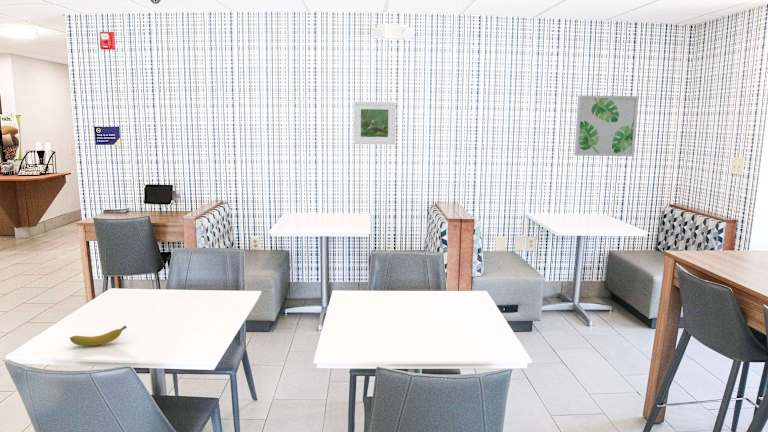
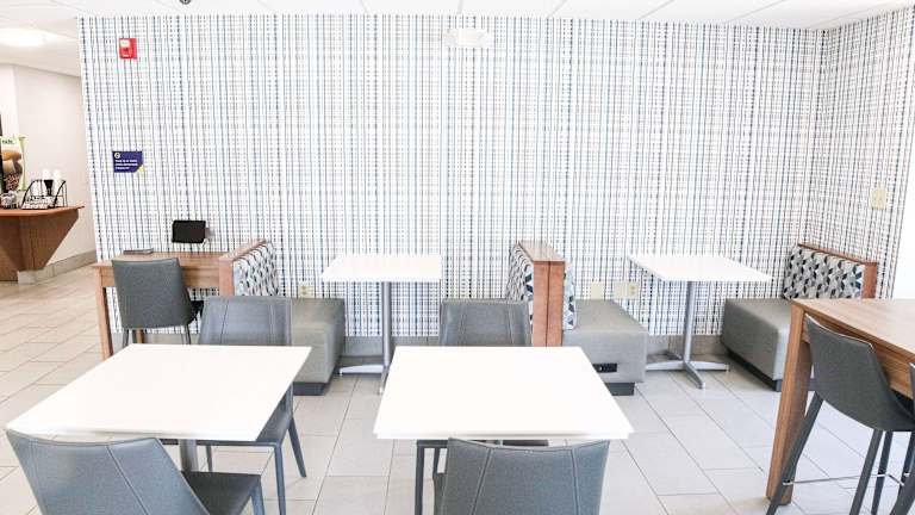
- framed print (374, 123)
- banana (98, 336)
- wall art (606, 126)
